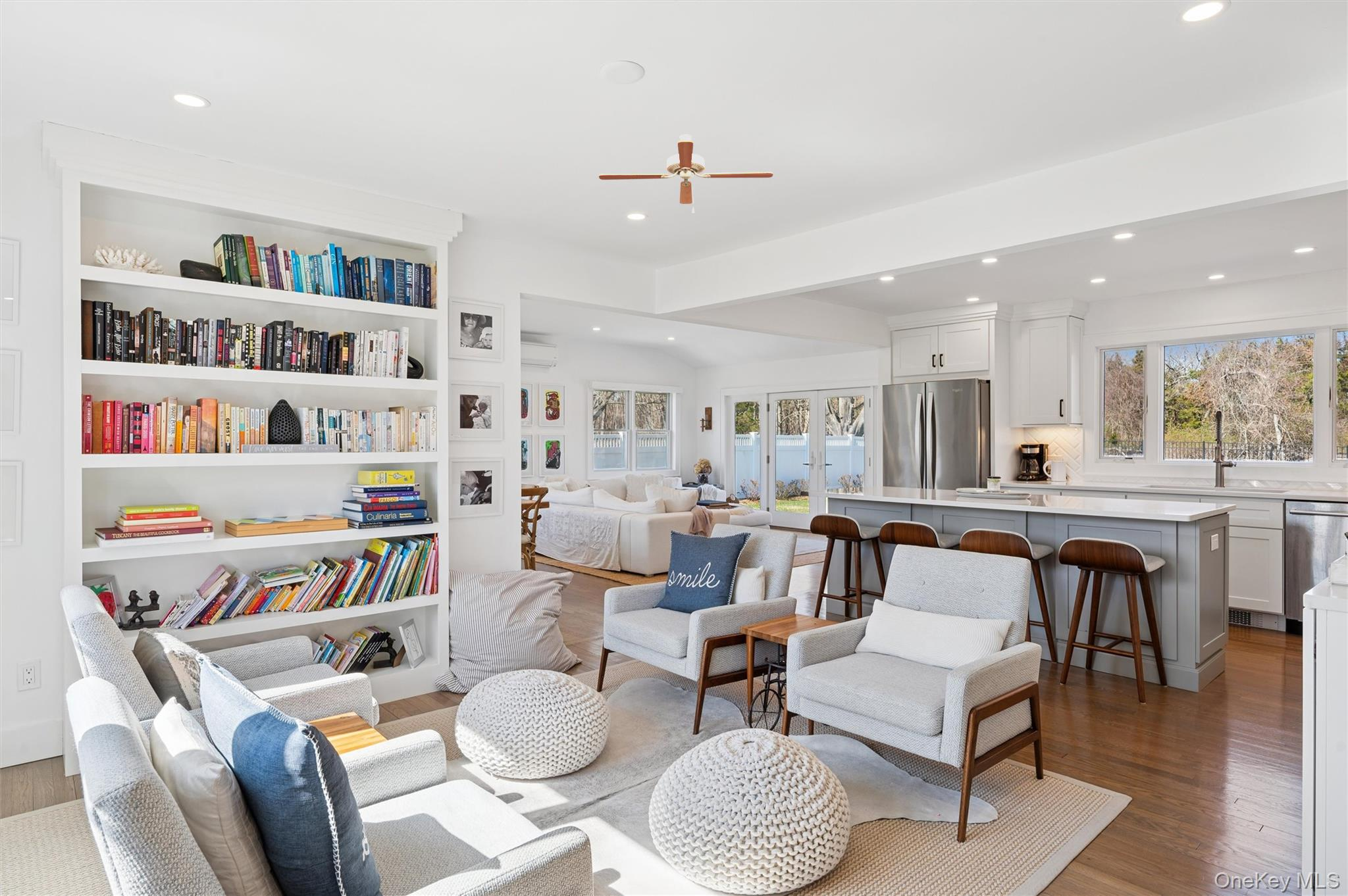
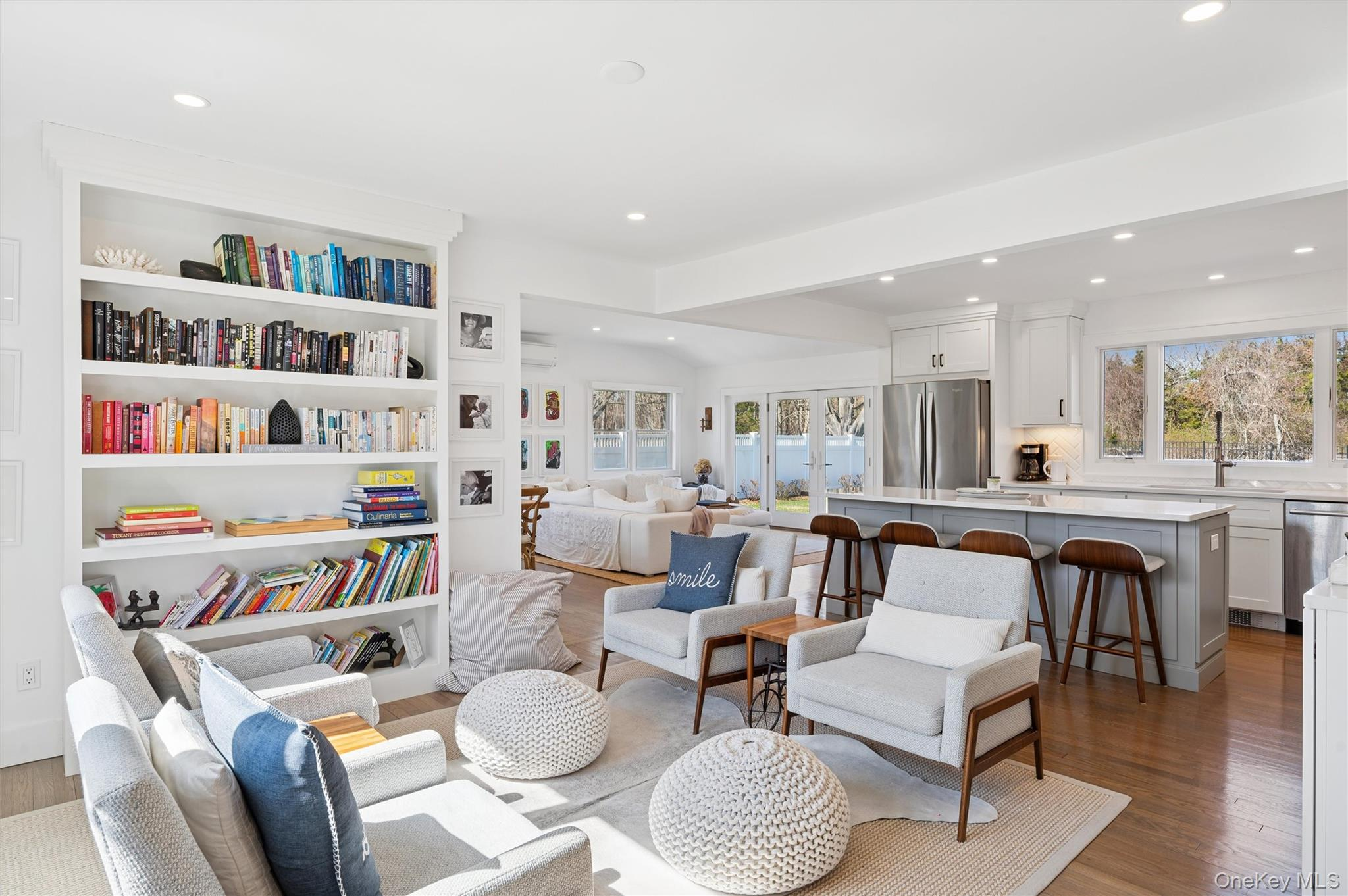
- ceiling fan (685, 175)
